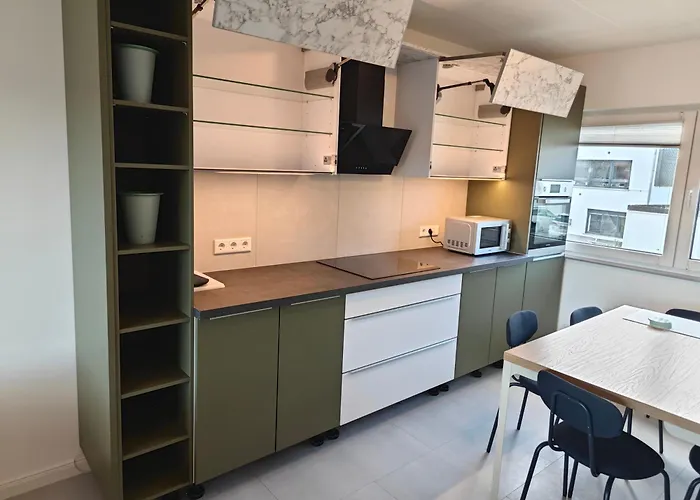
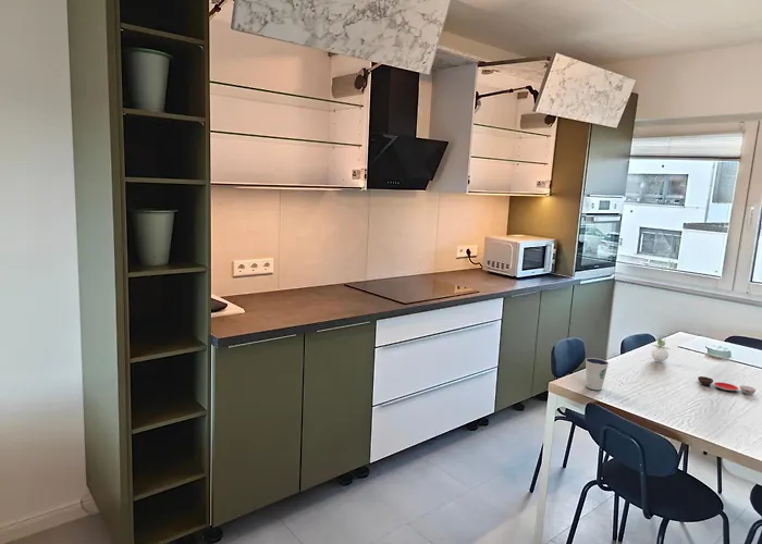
+ flower (661, 348)
+ bowl (725, 385)
+ dixie cup (594, 374)
